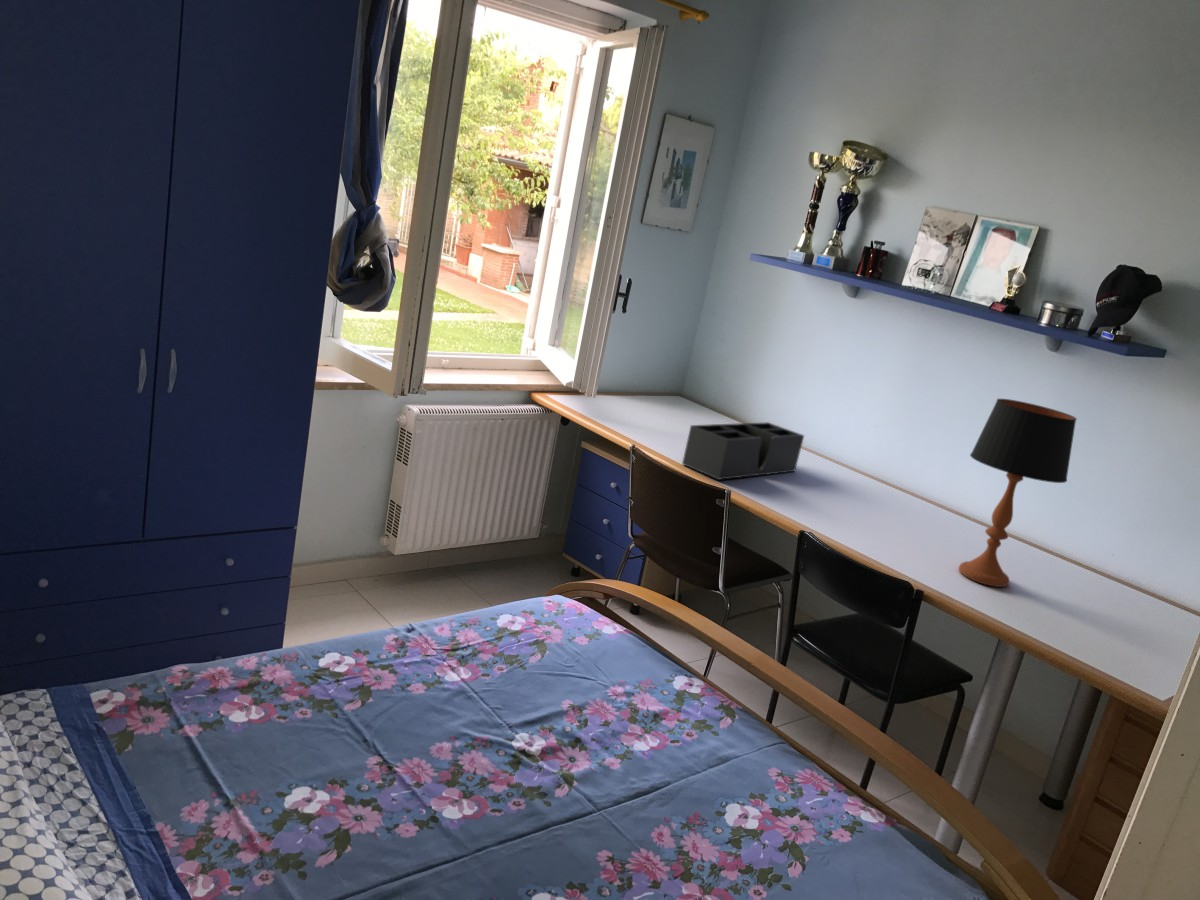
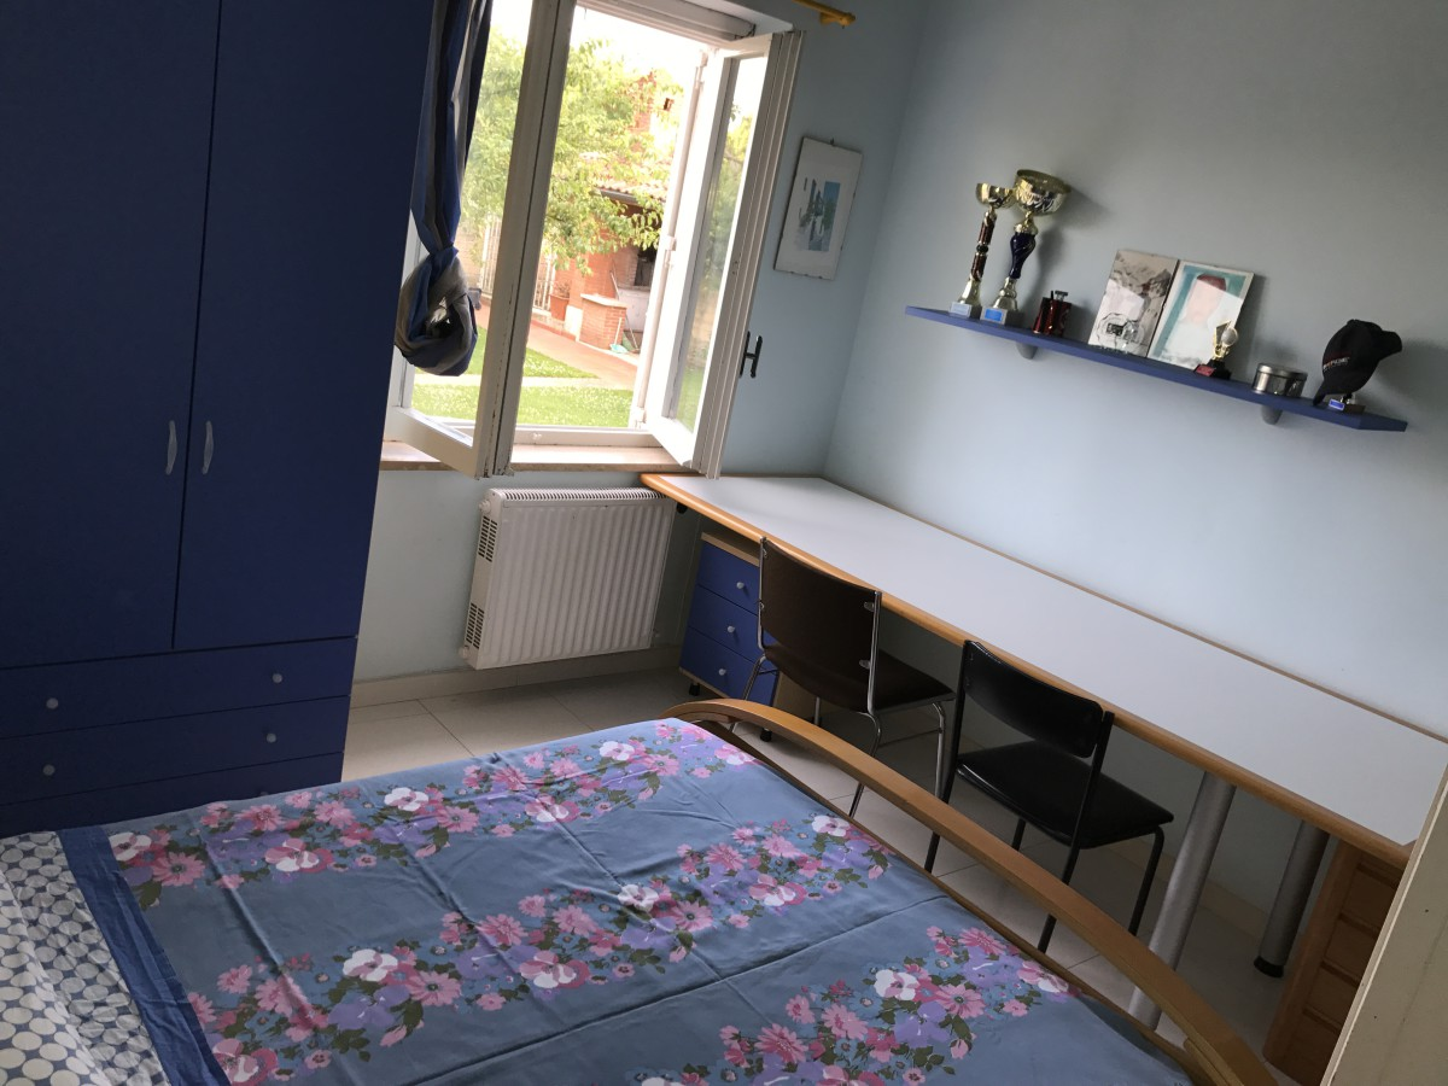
- desk organizer (744, 449)
- table lamp (1008, 494)
